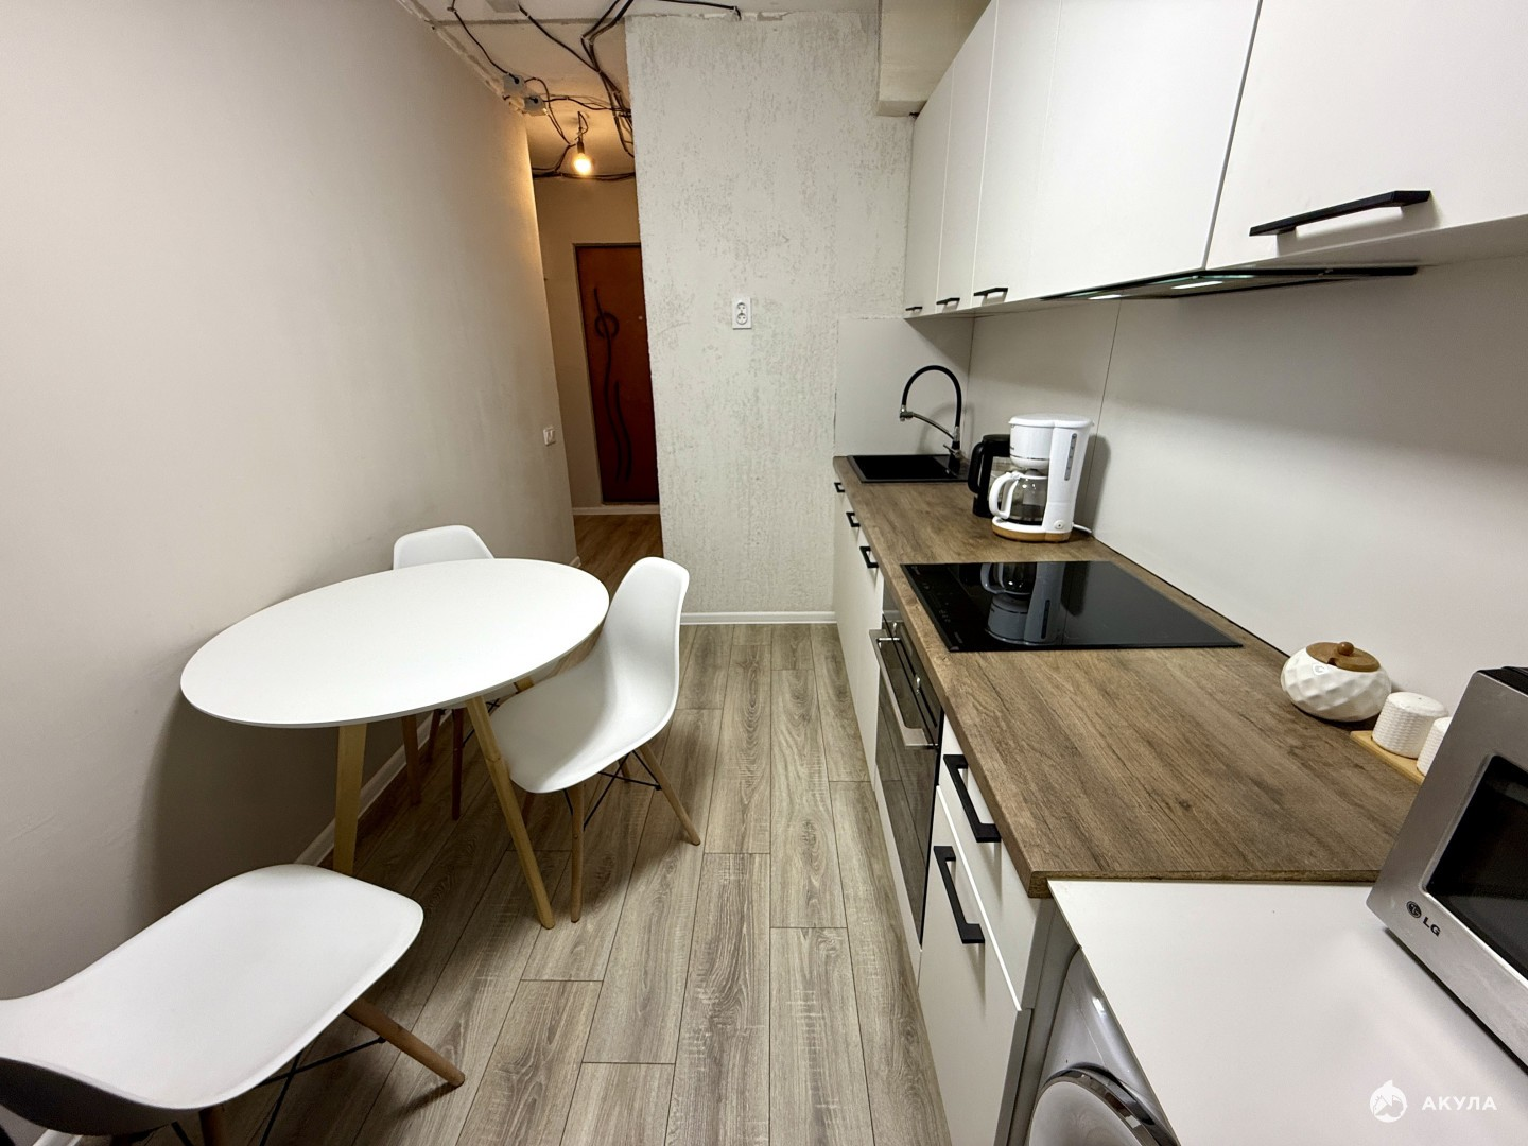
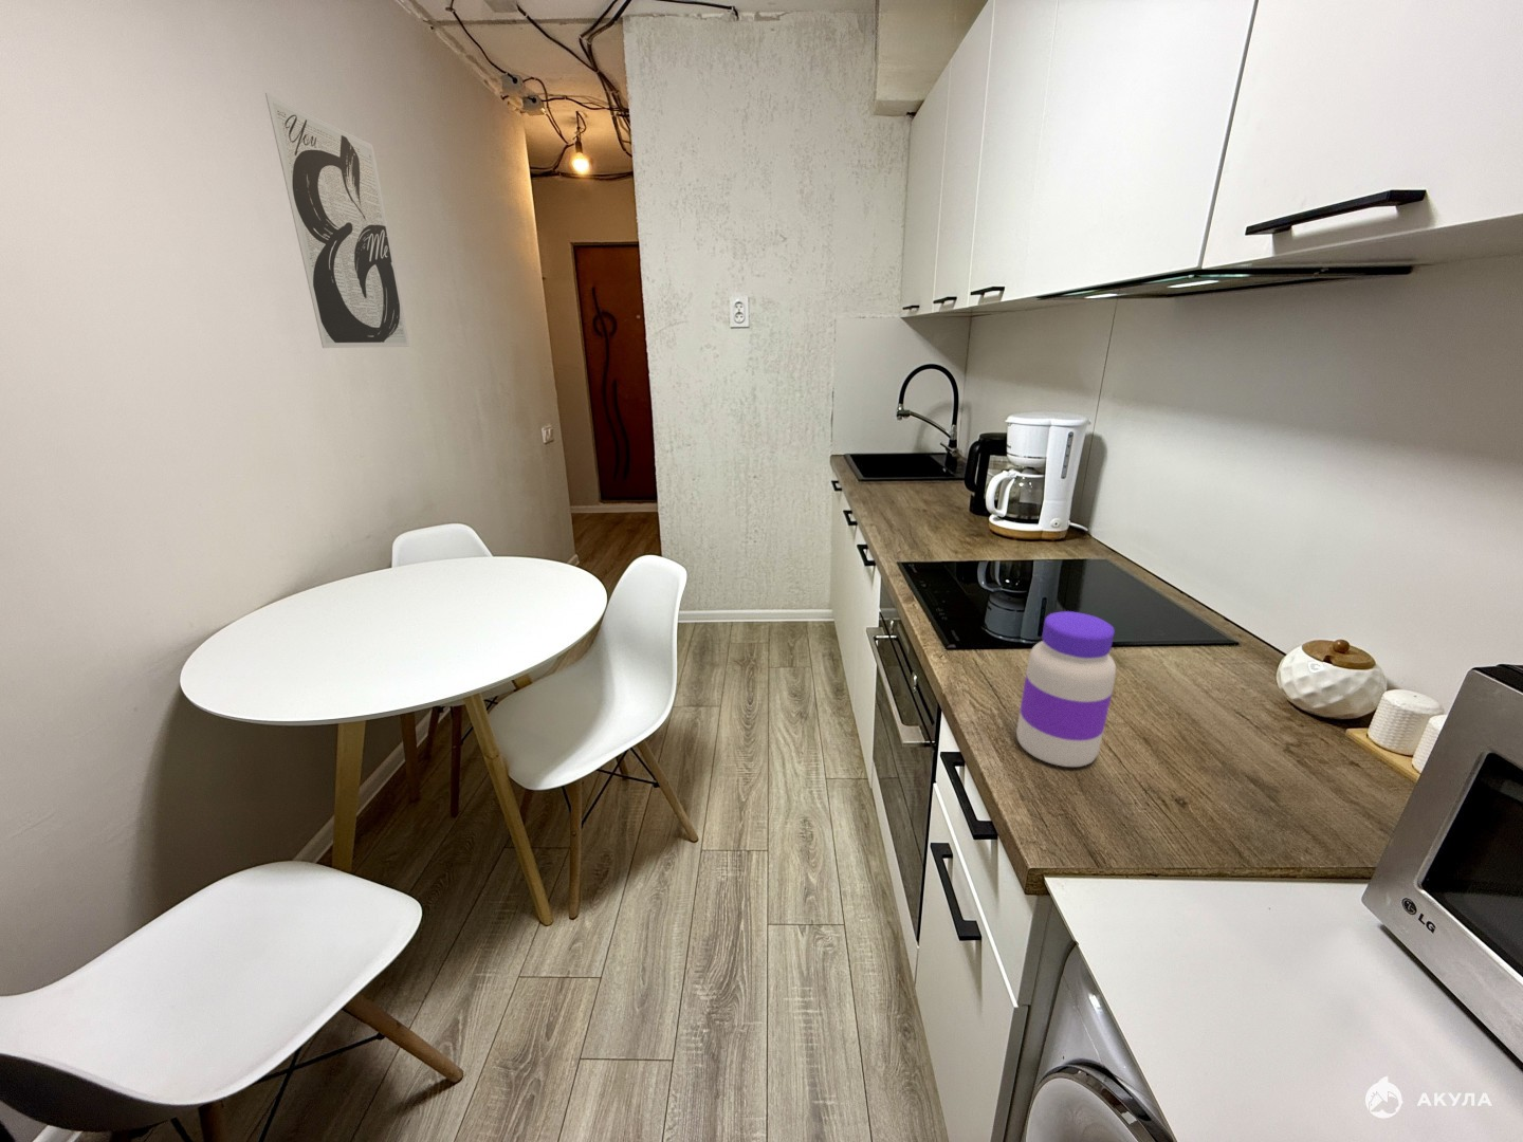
+ jar (1066, 686)
+ wall art (349, 240)
